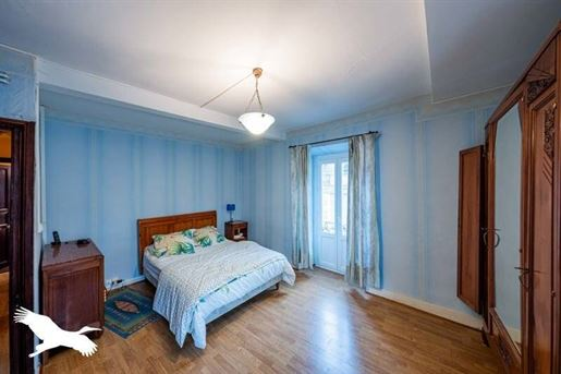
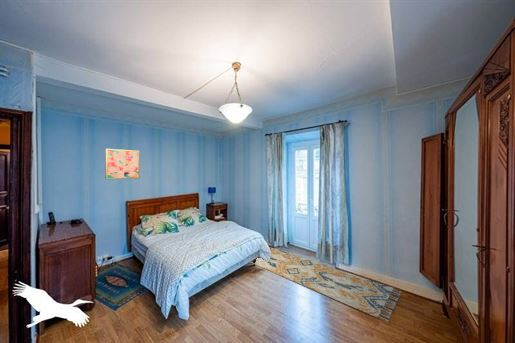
+ wall art (123, 164)
+ rug (303, 270)
